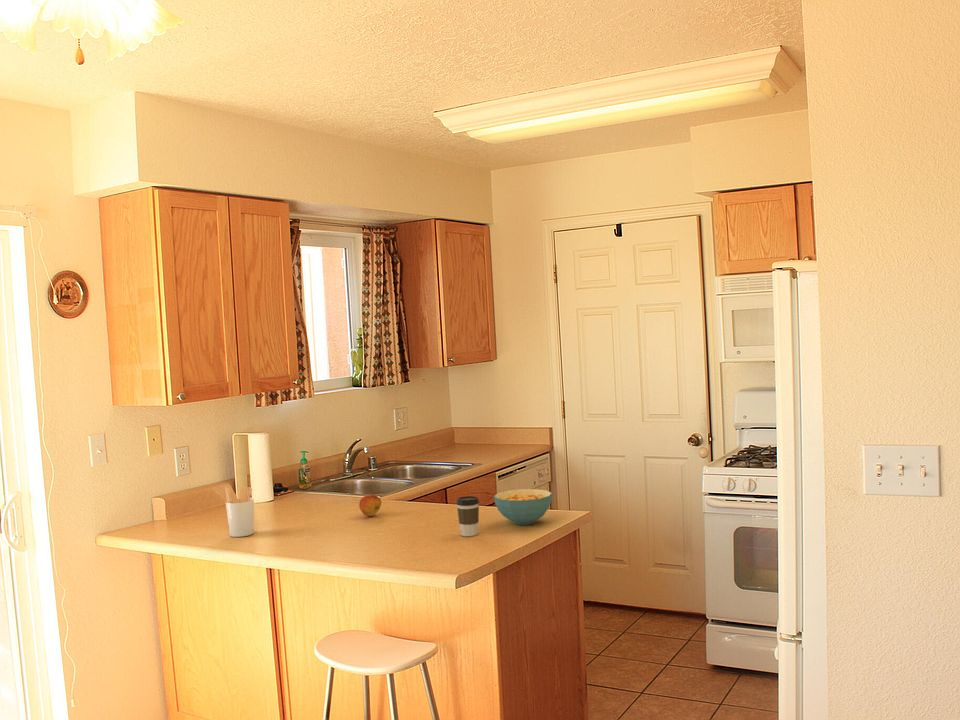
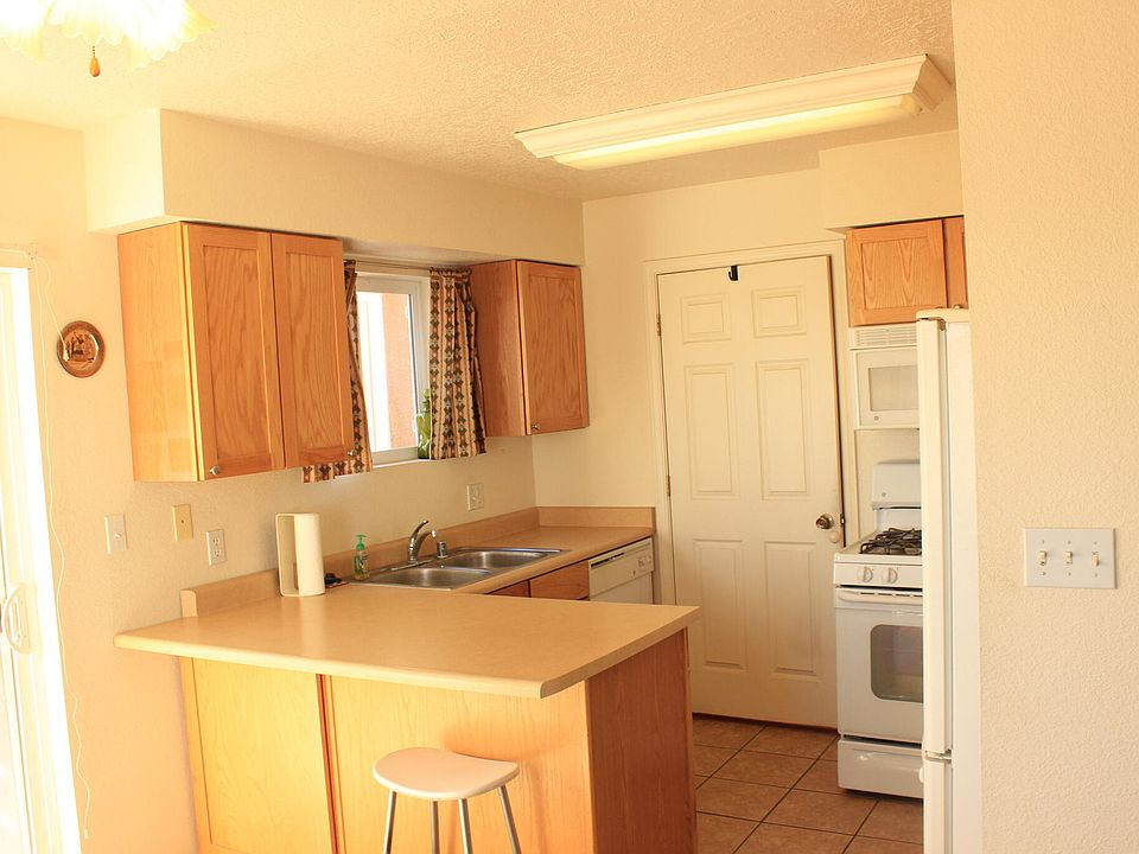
- coffee cup (468, 516)
- fruit (369, 505)
- cereal bowl (523, 508)
- utensil holder (234, 508)
